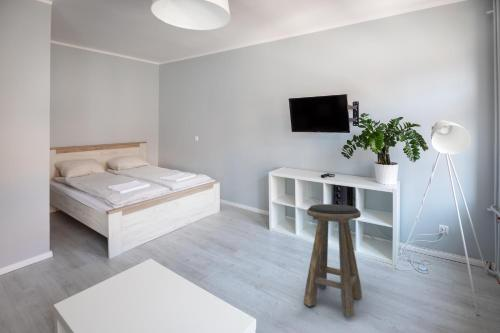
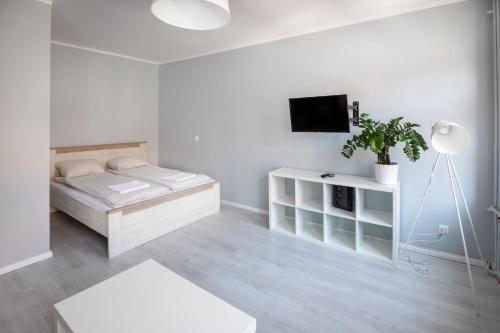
- stool (327, 253)
